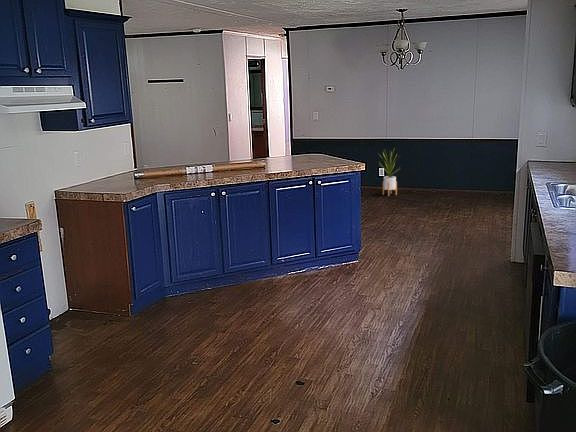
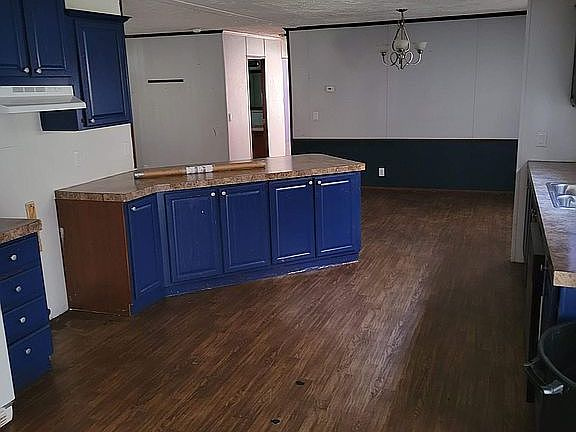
- house plant (390, 171)
